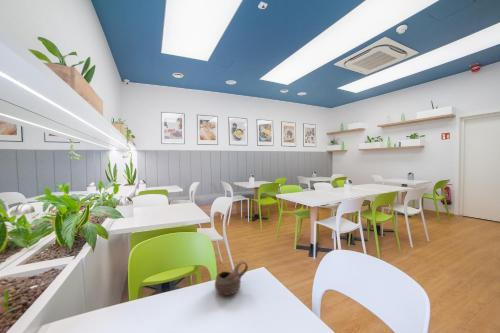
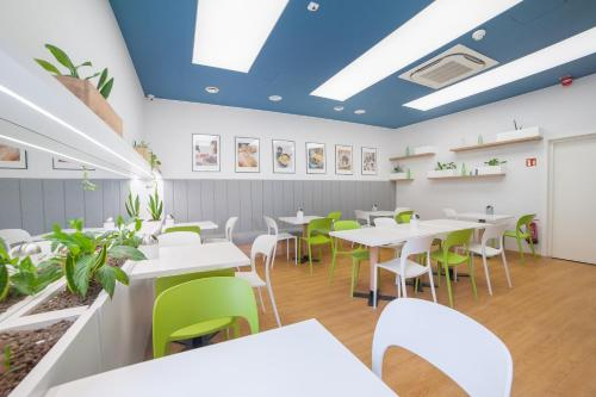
- cup (231, 278)
